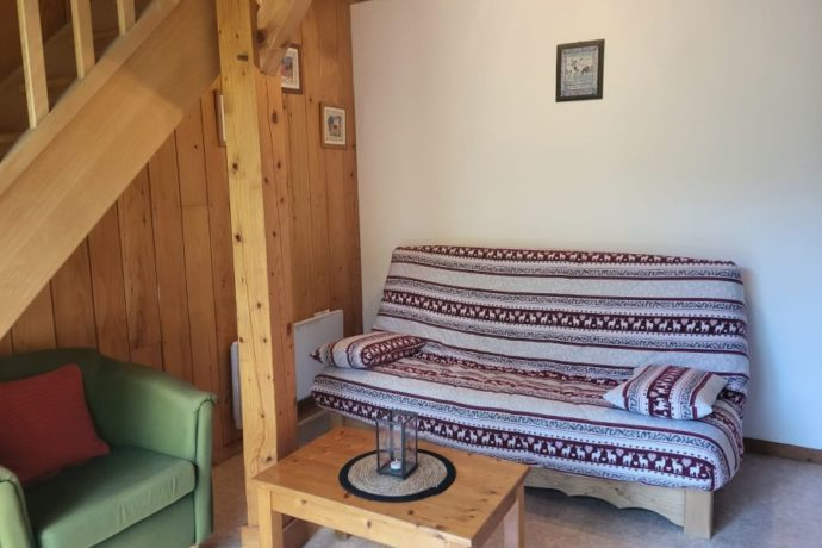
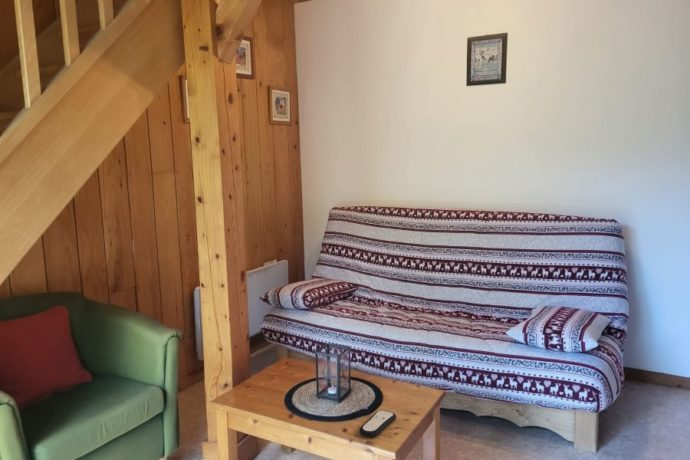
+ remote control (377, 423)
